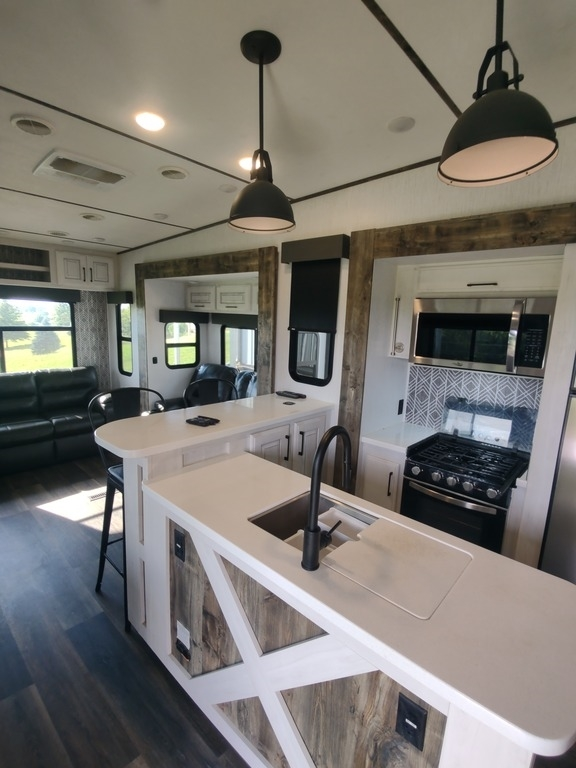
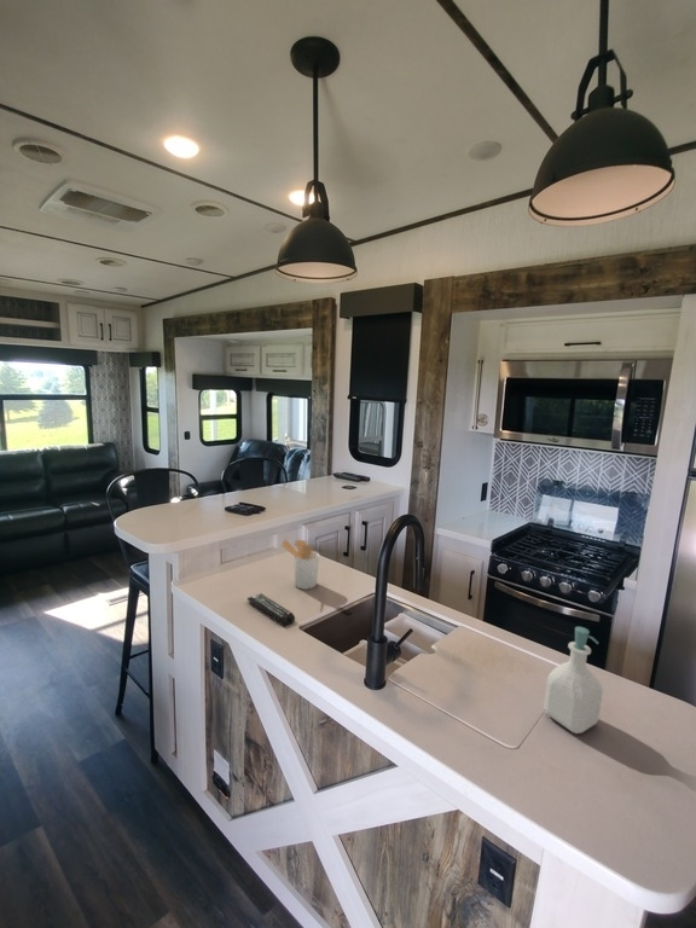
+ remote control (269, 608)
+ soap bottle (575, 674)
+ utensil holder (298, 562)
